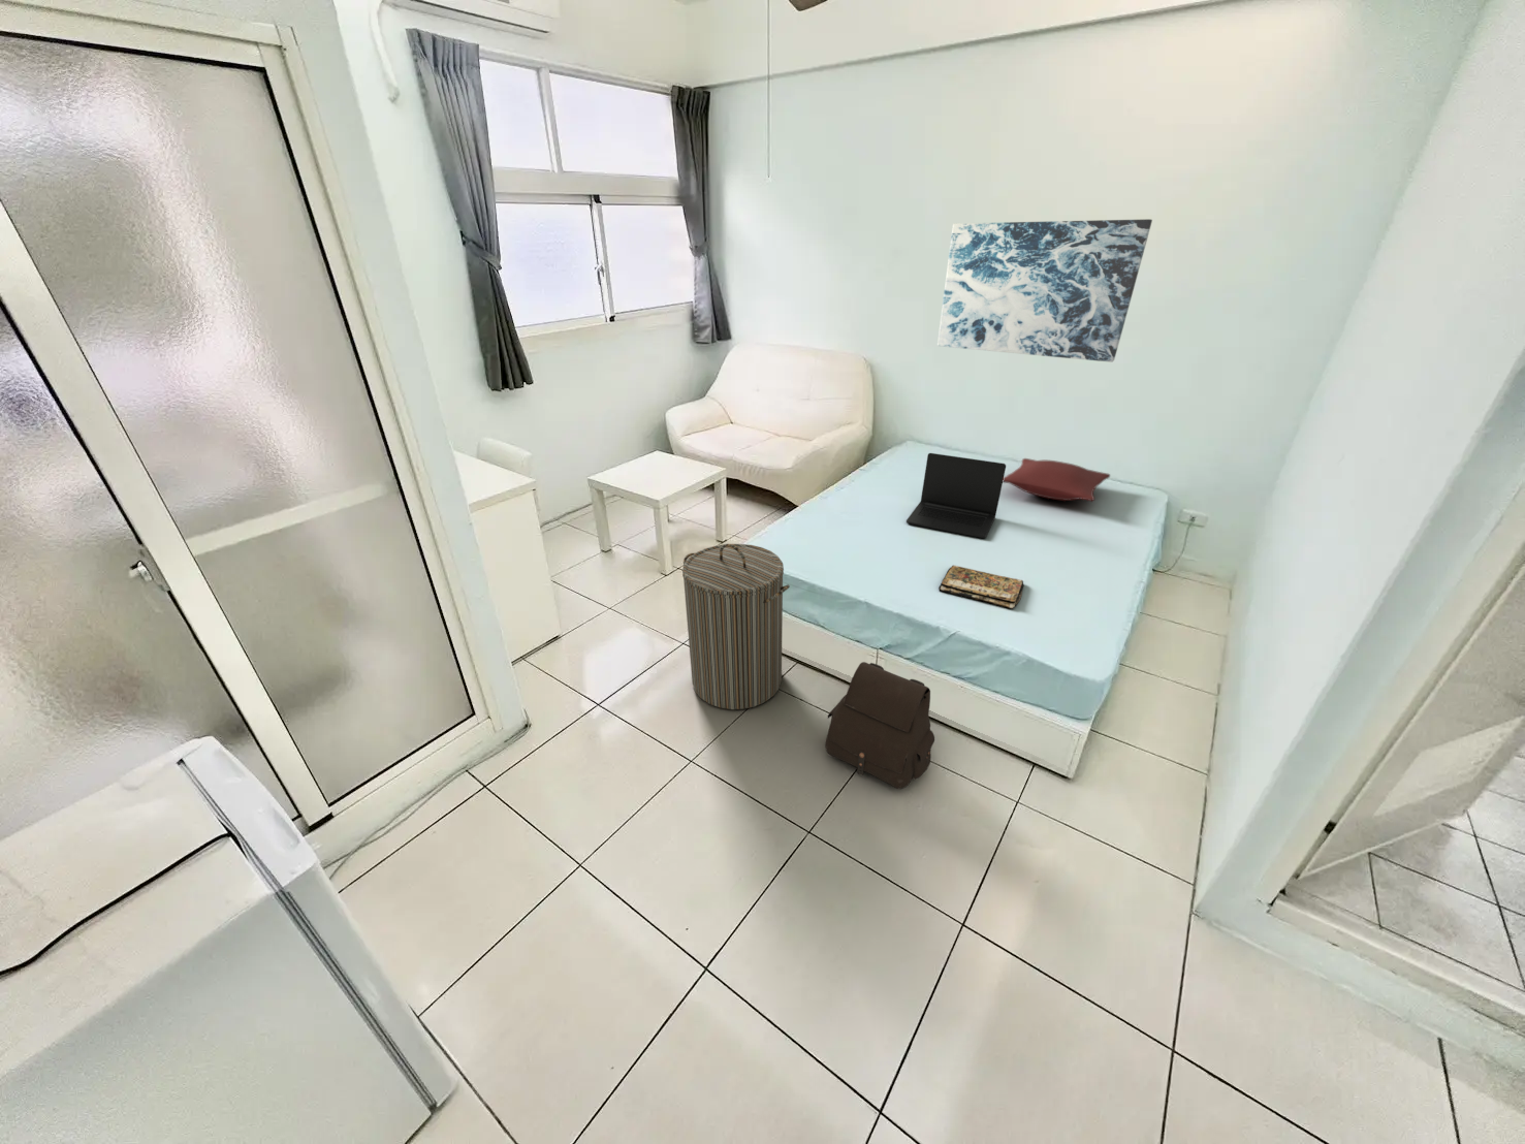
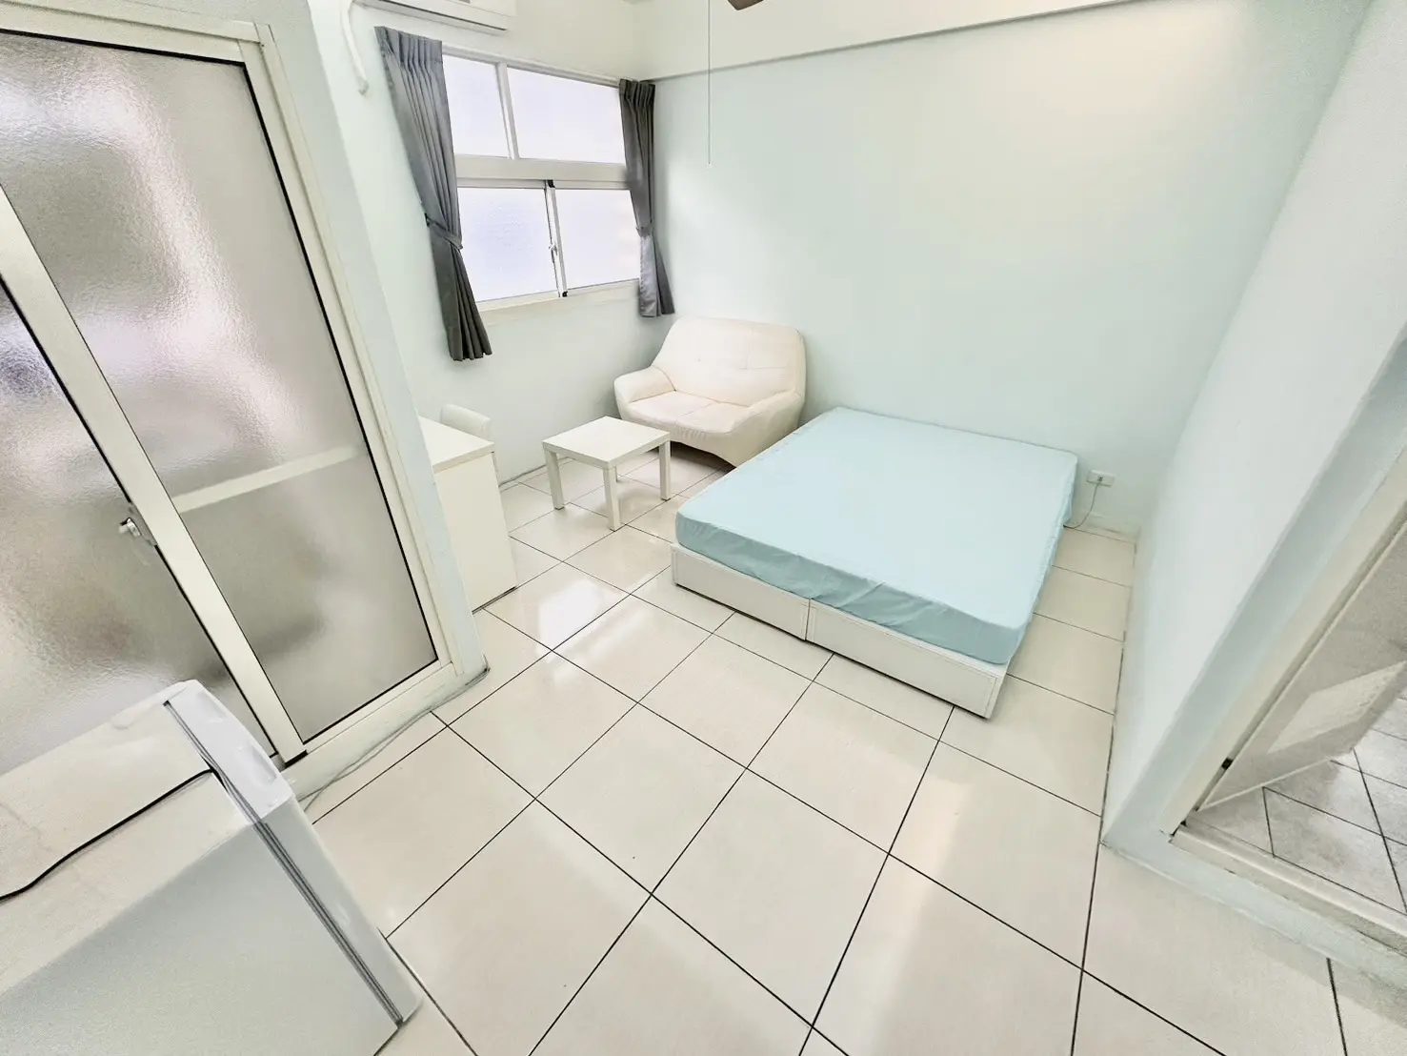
- satchel (884, 715)
- laptop (955, 494)
- wall art (1031, 290)
- laundry hamper (734, 616)
- pillow (1054, 479)
- book (981, 584)
